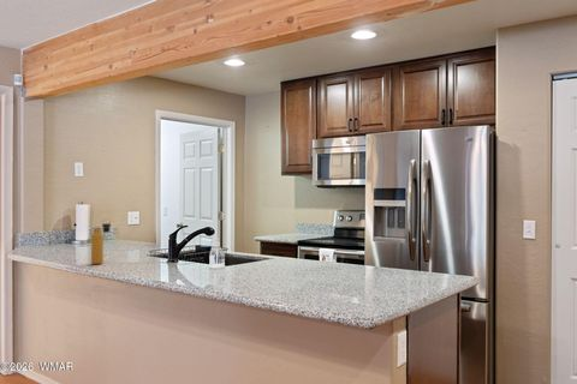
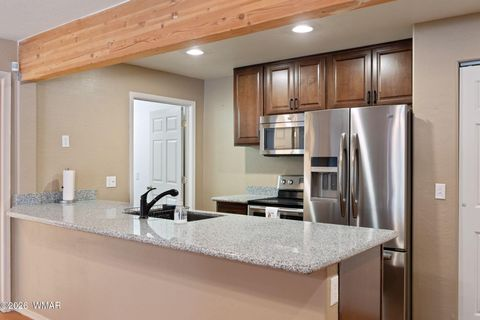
- water bottle (101, 240)
